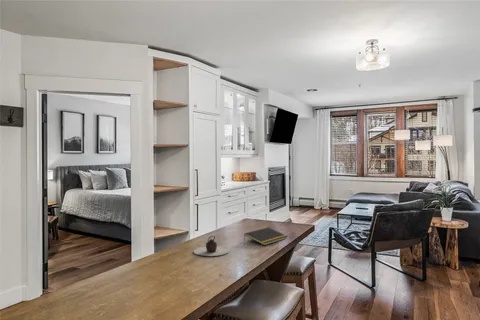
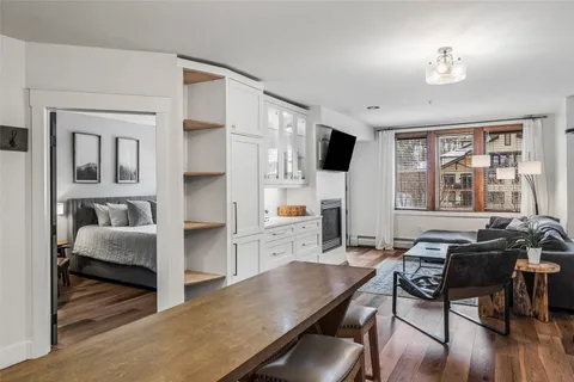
- notepad (266, 235)
- teapot (211, 243)
